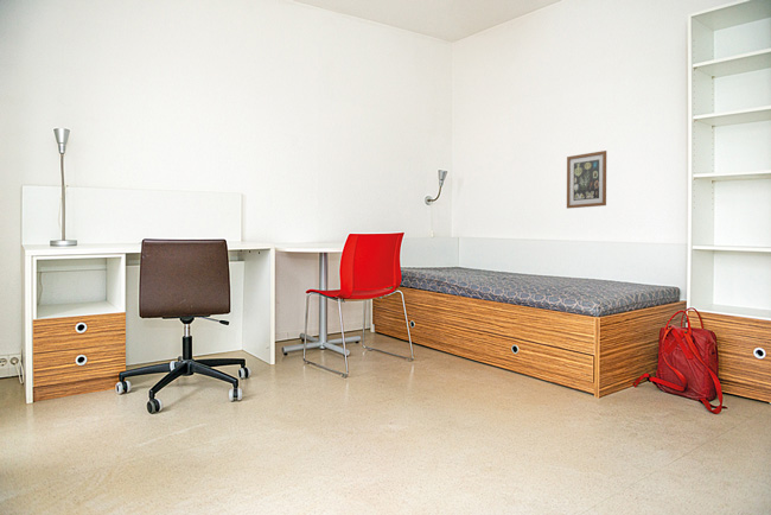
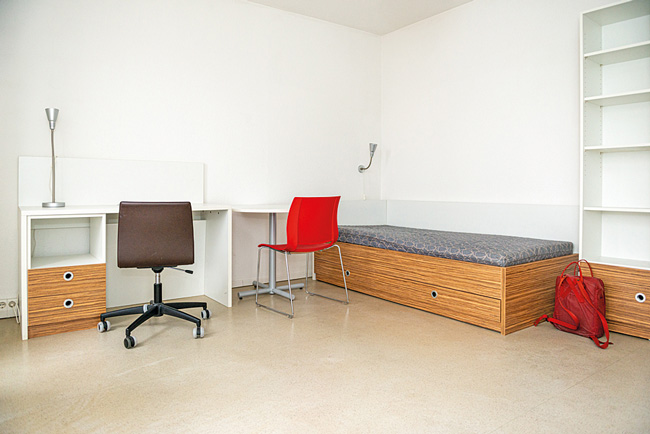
- wall art (586, 180)
